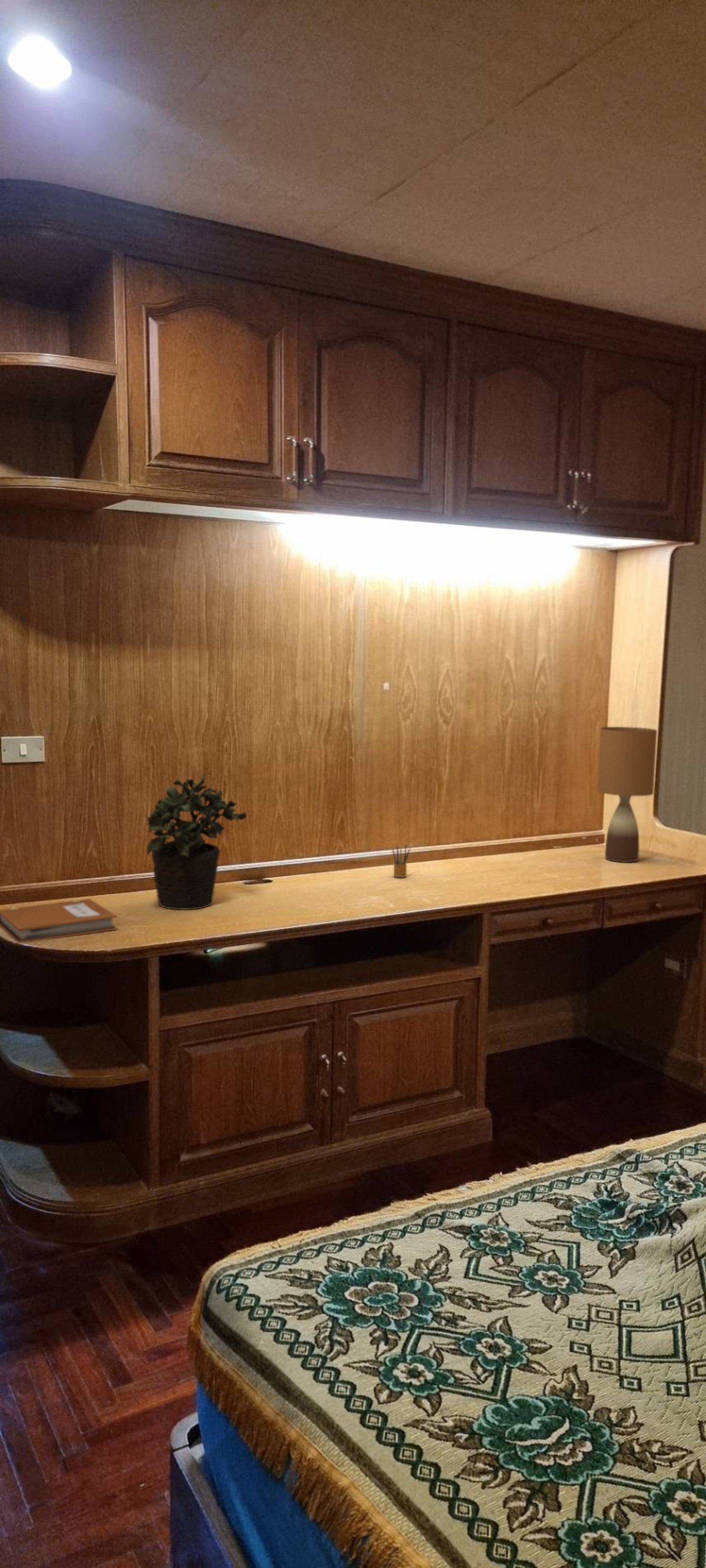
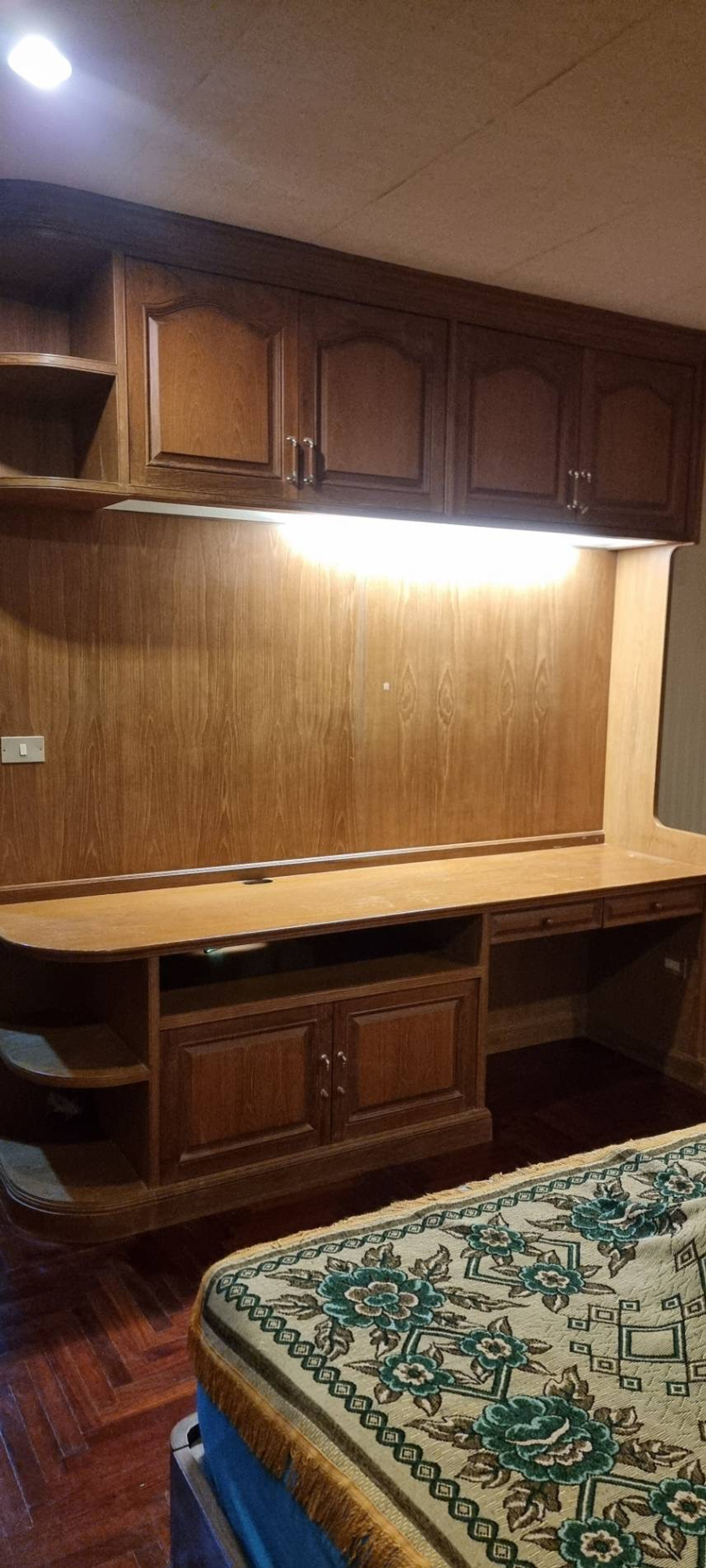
- table lamp (625, 794)
- pencil box (401, 860)
- potted plant (192, 839)
- notebook (58, 918)
